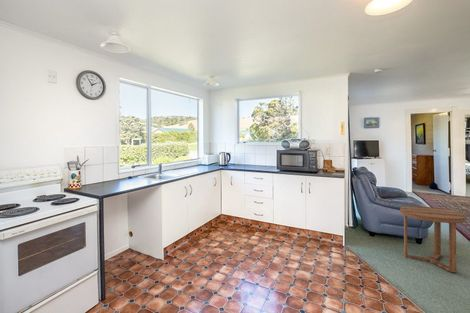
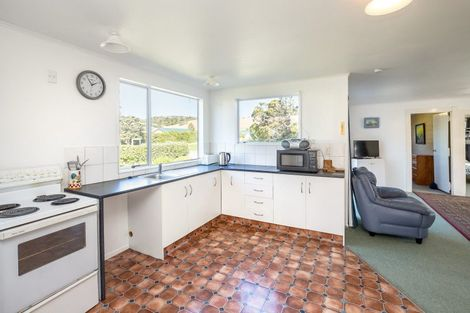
- side table (434, 236)
